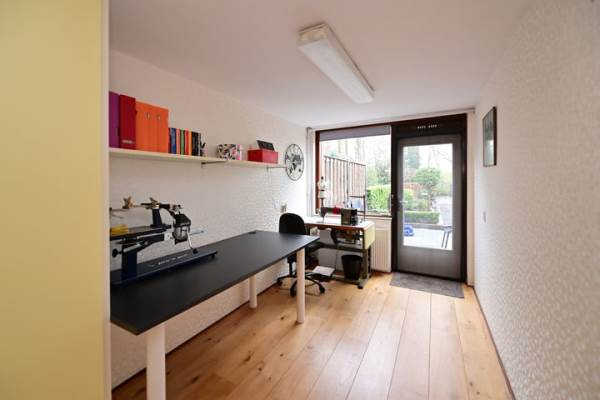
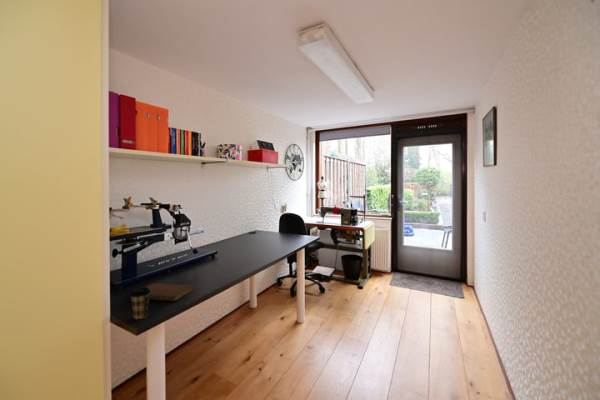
+ coffee cup (140, 303)
+ notebook (163, 291)
